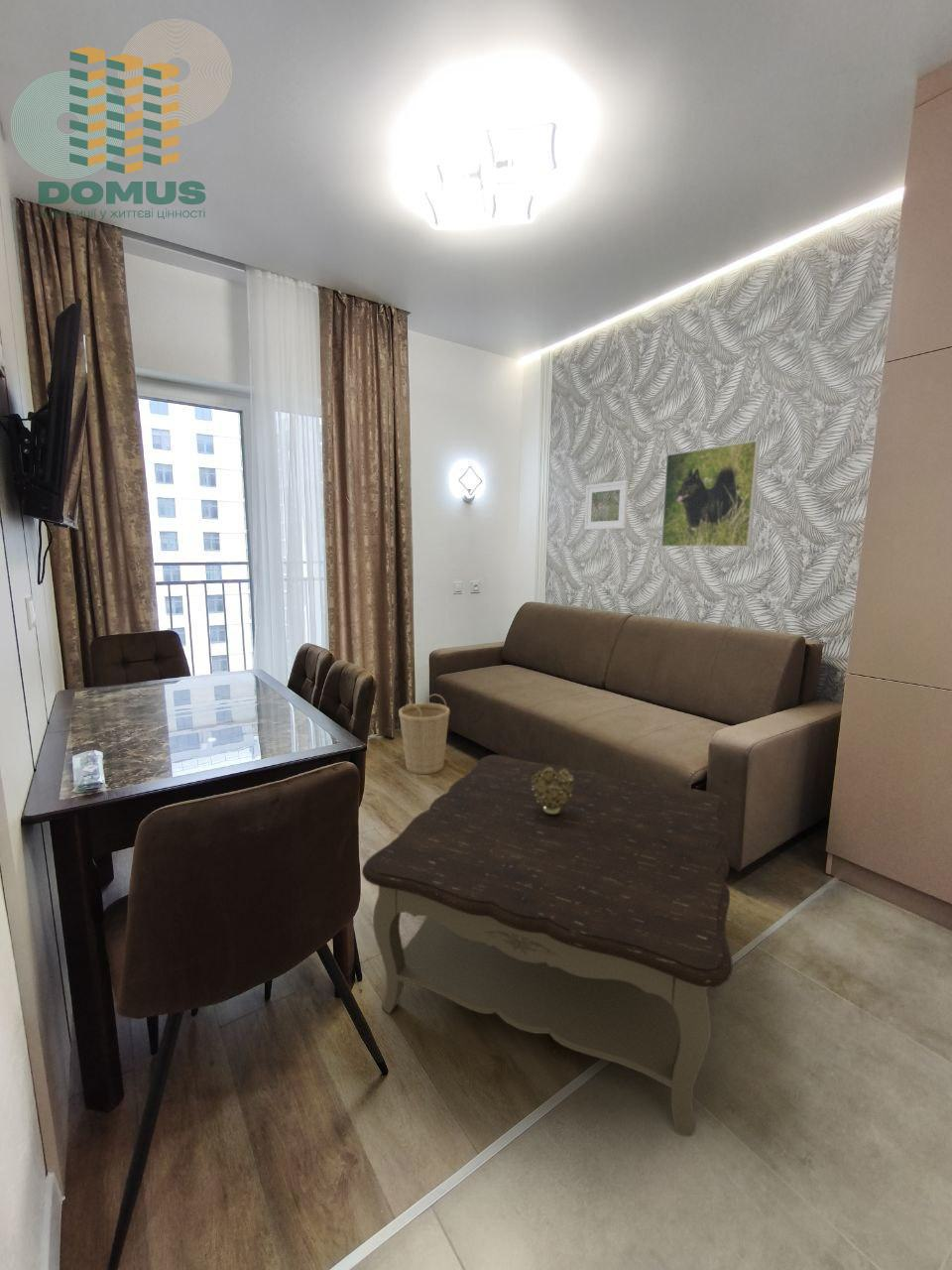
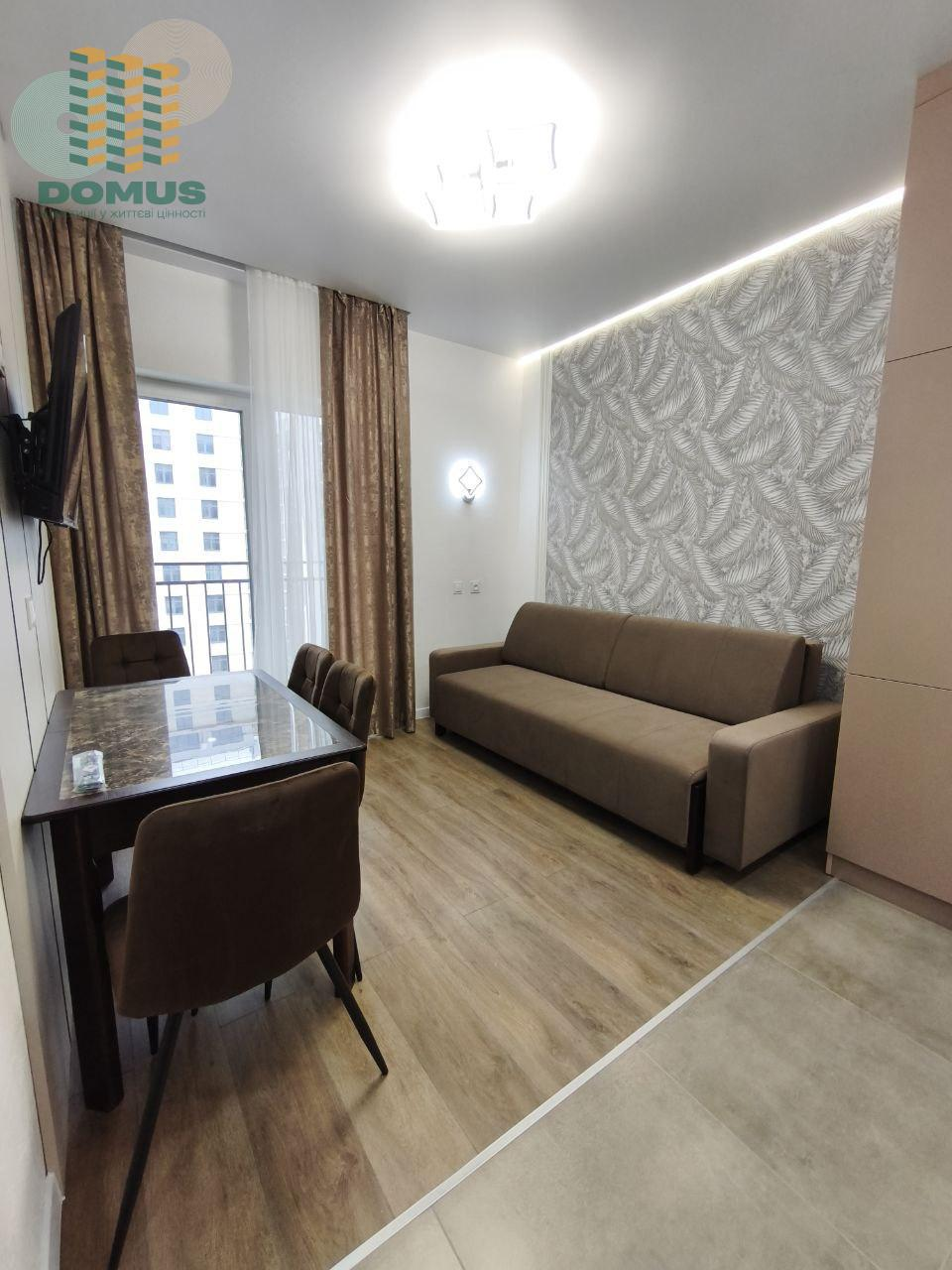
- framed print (605, 506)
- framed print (706, 498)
- coffee table (562, 891)
- decorative bowl (551, 793)
- basket (424, 732)
